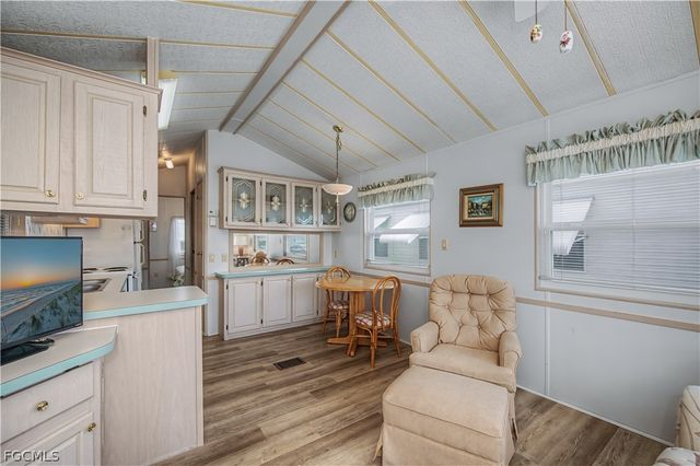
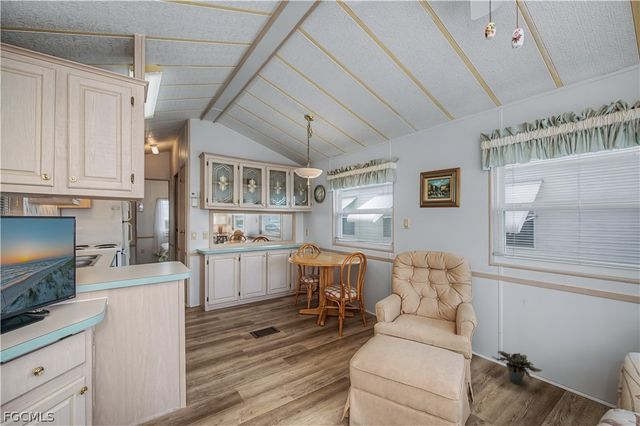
+ potted plant (516, 368)
